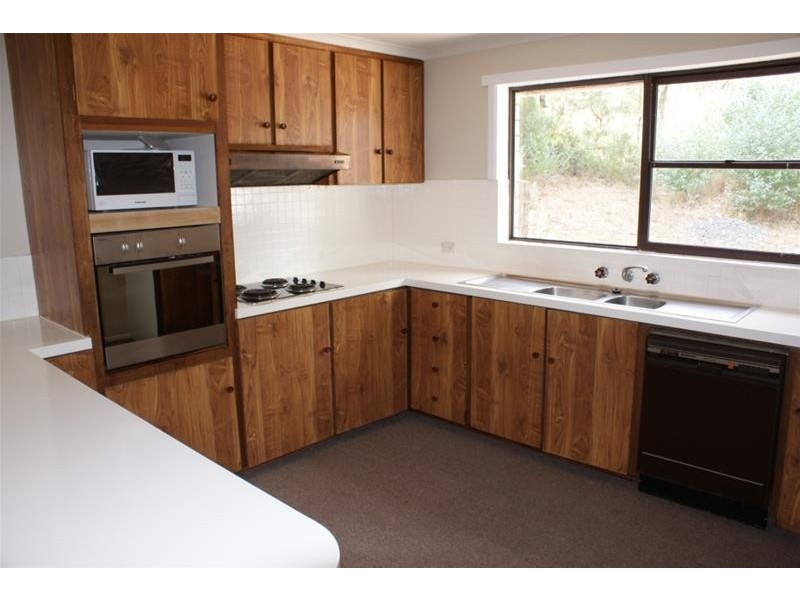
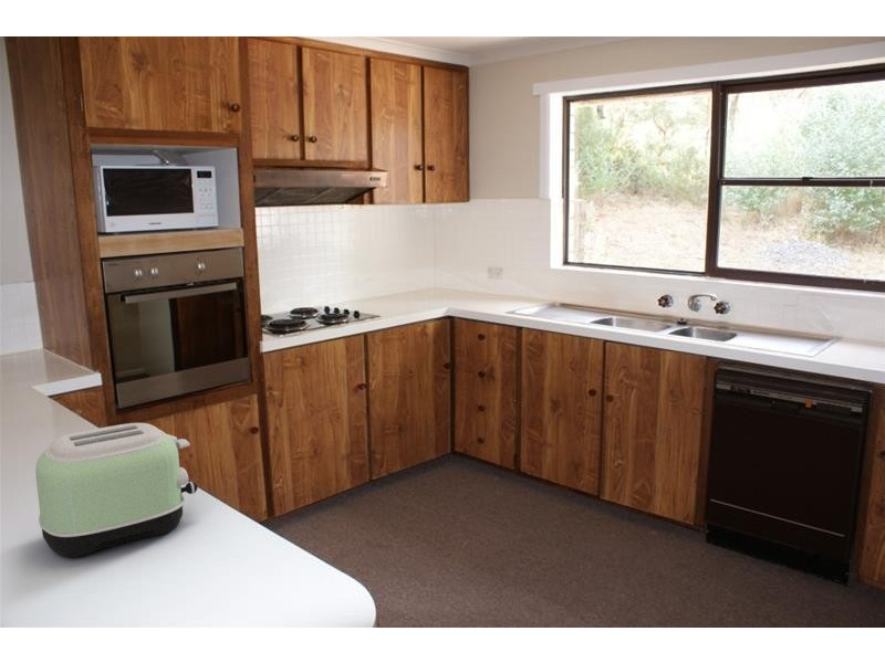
+ toaster (117, 483)
